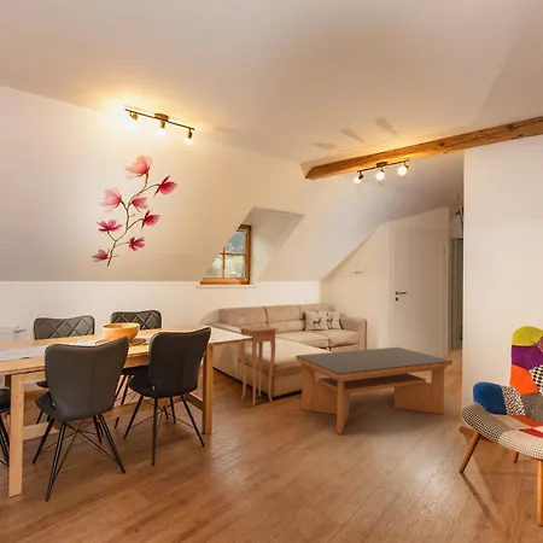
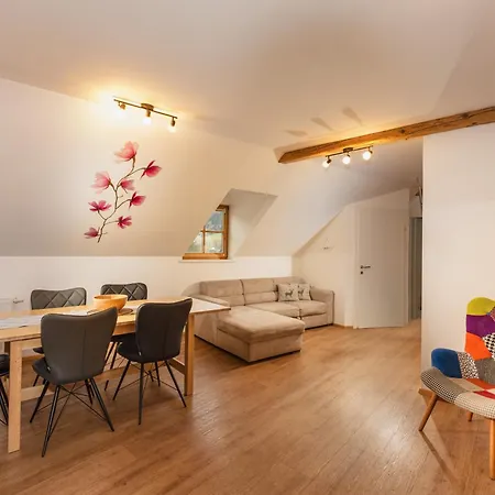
- side table (258, 364)
- coffee table (372, 384)
